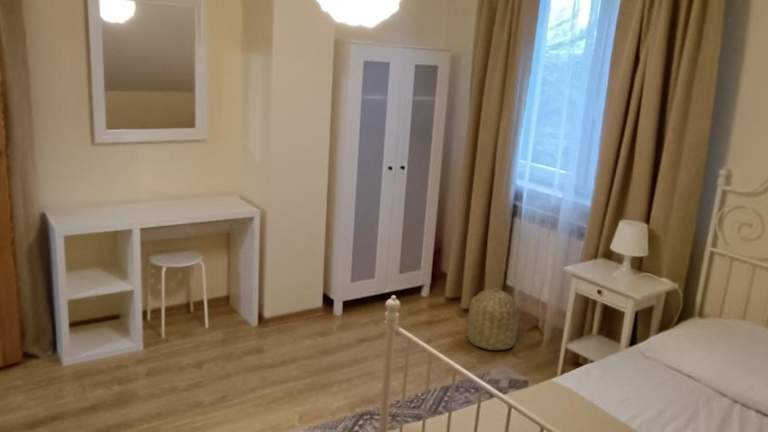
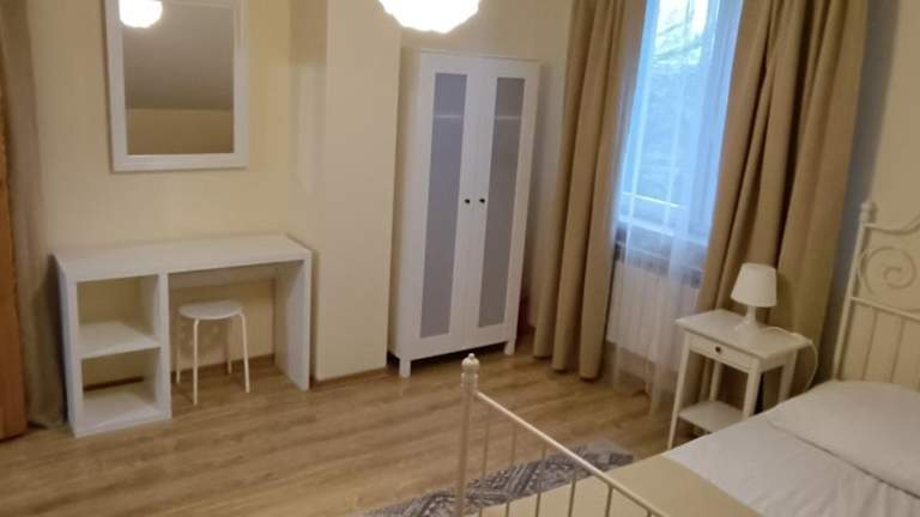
- basket (493, 316)
